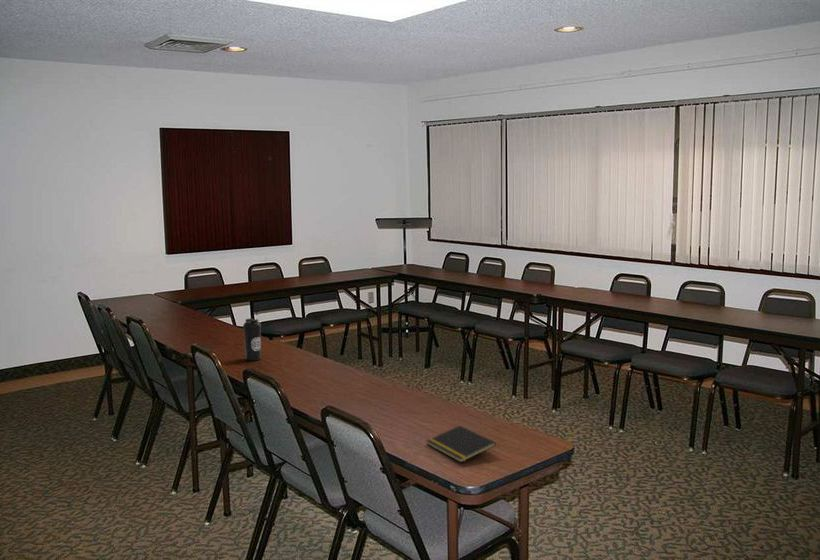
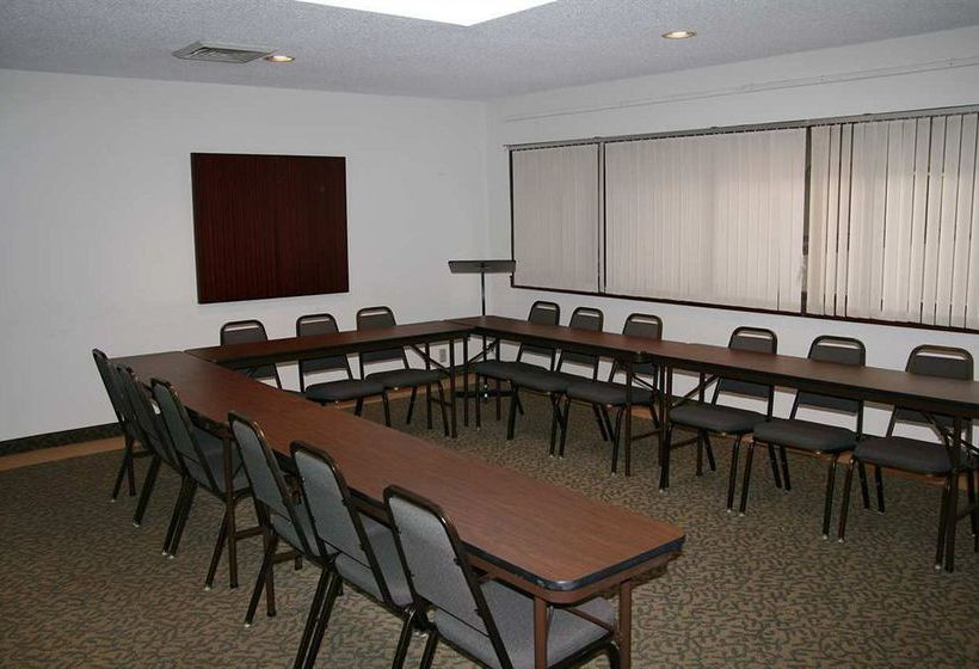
- water bottle (252, 339)
- notepad (460, 443)
